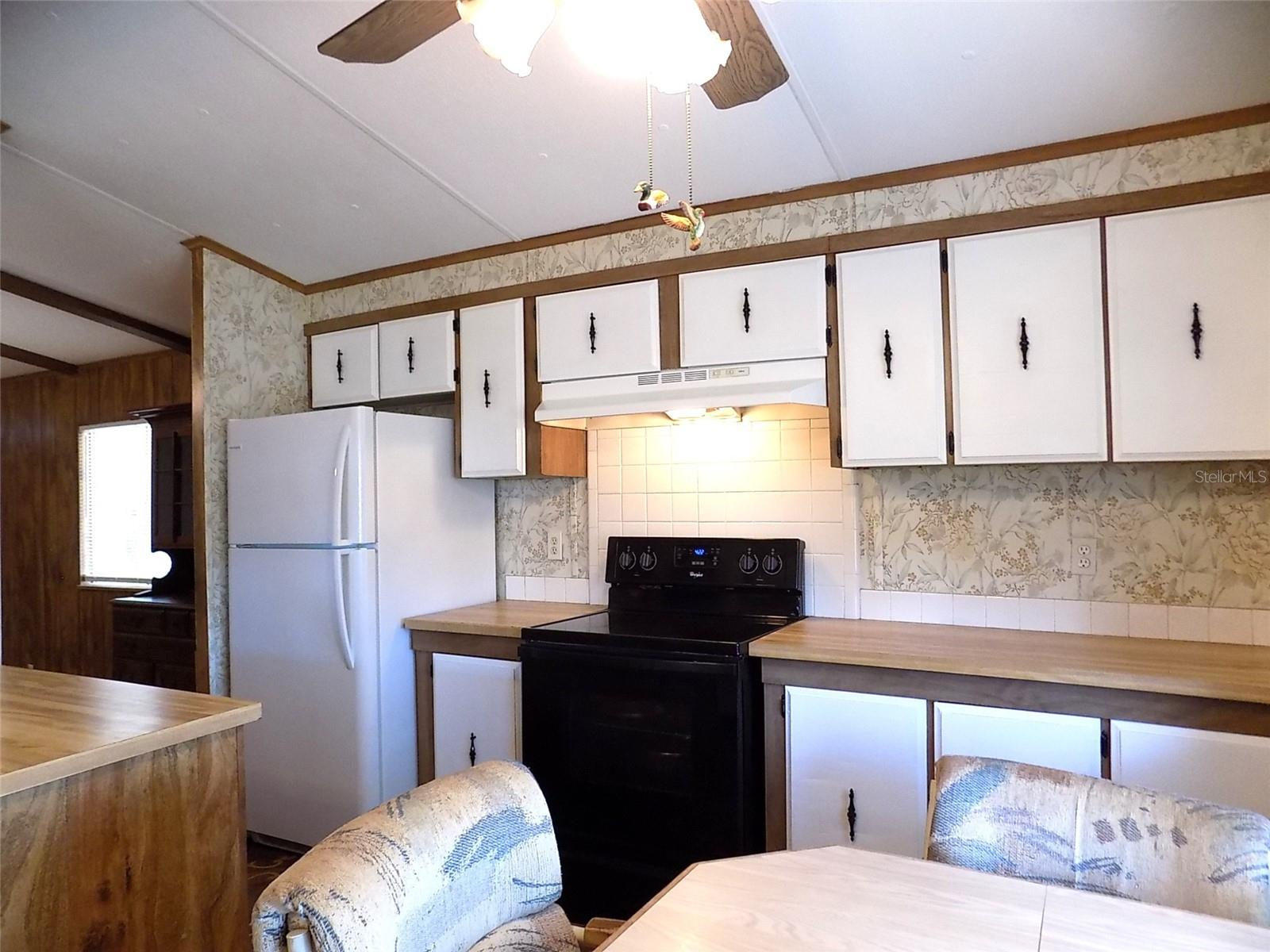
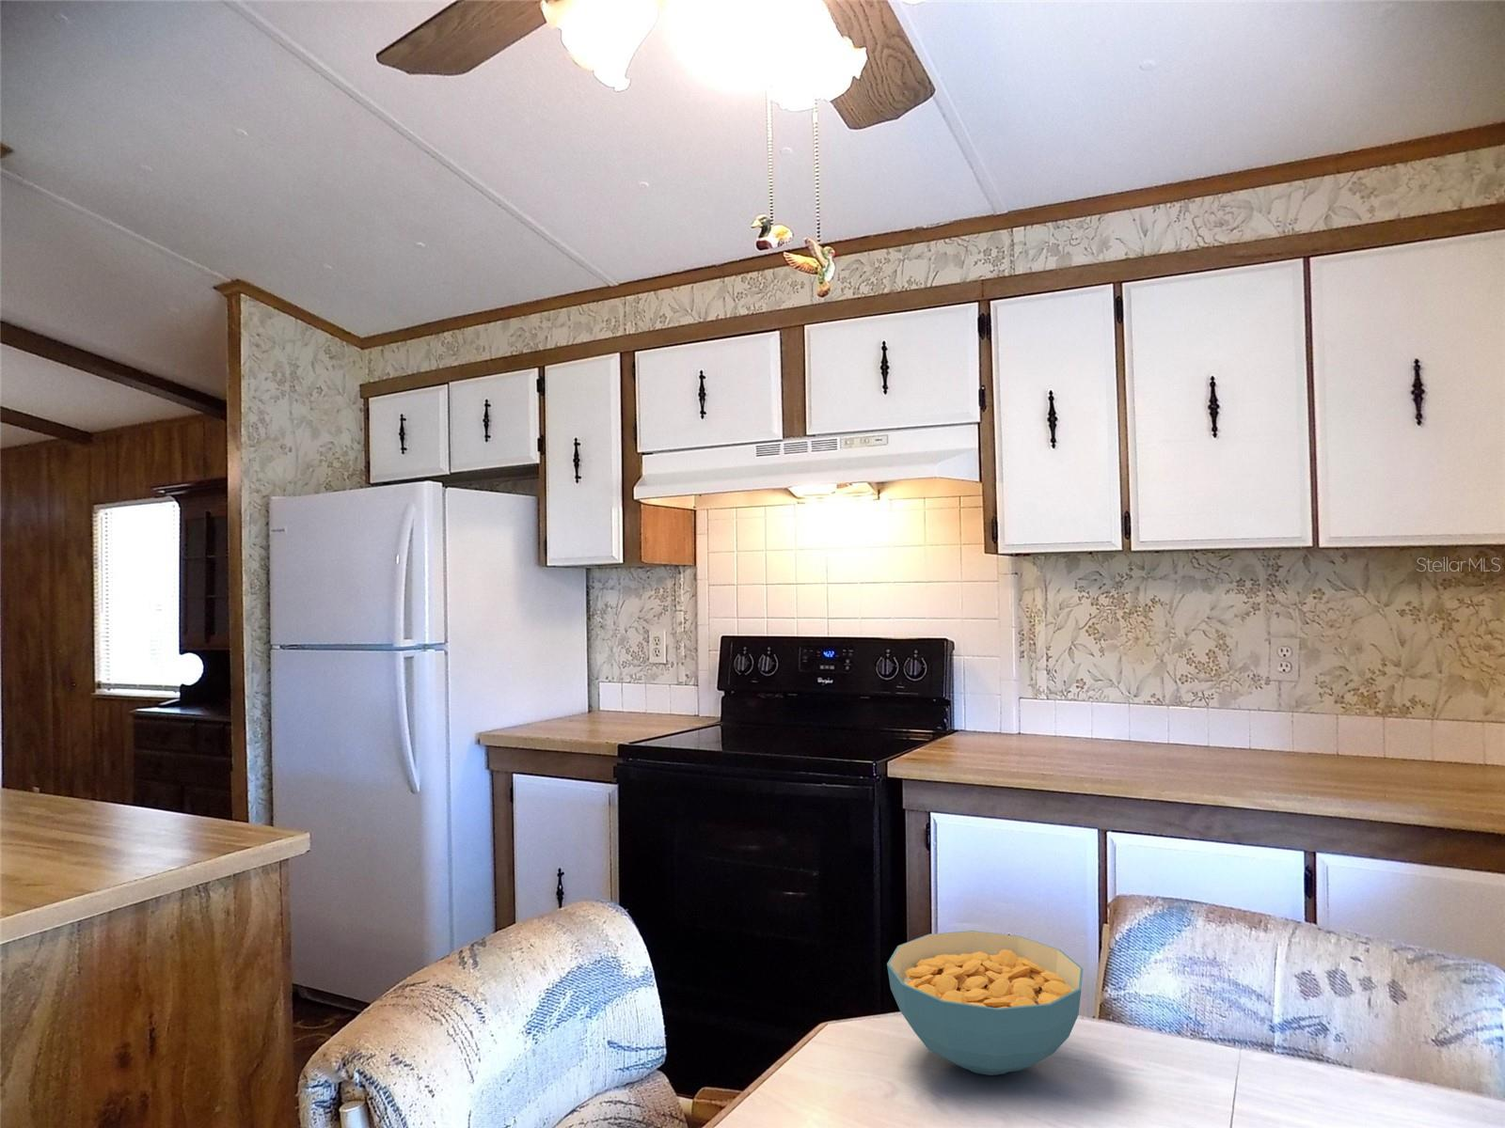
+ cereal bowl (985, 1012)
